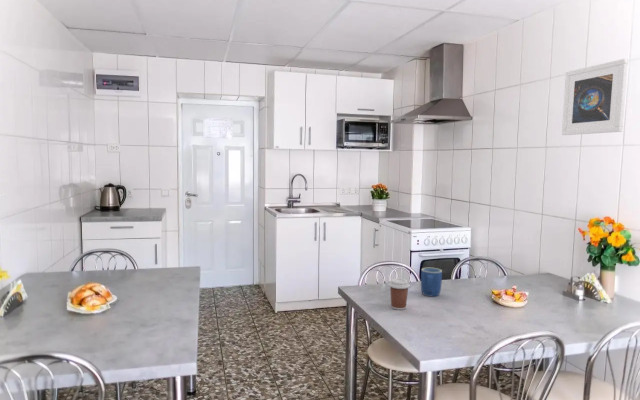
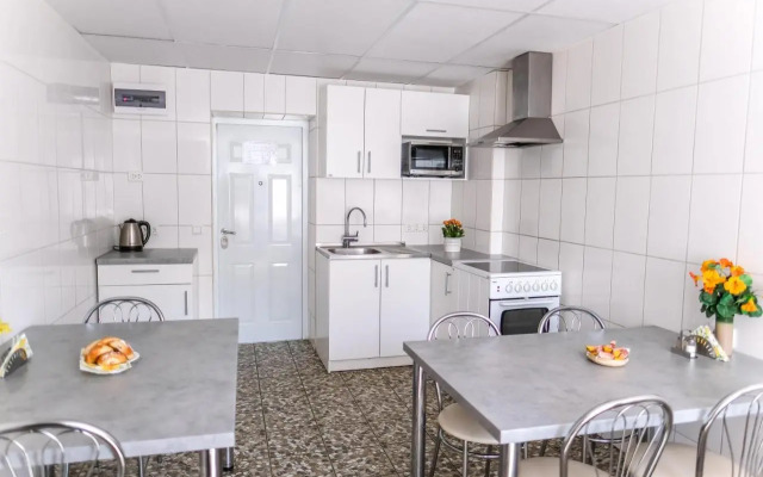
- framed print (592, 99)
- coffee cup (398, 293)
- mug (431, 282)
